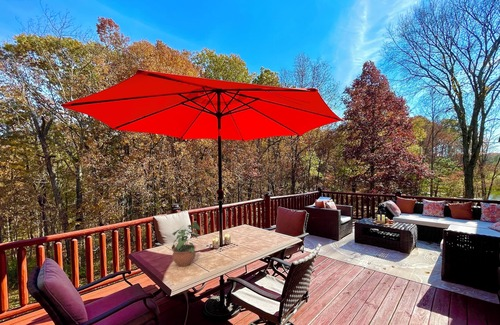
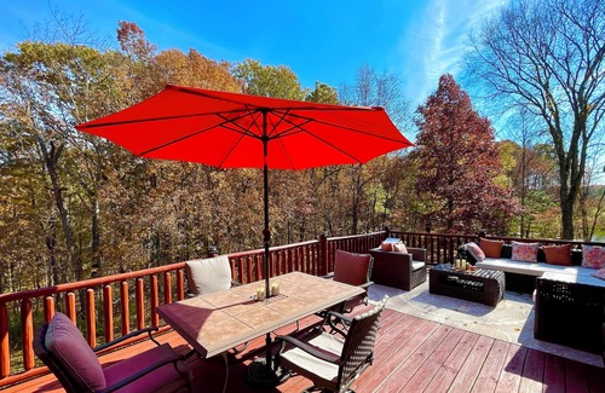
- potted plant (187, 242)
